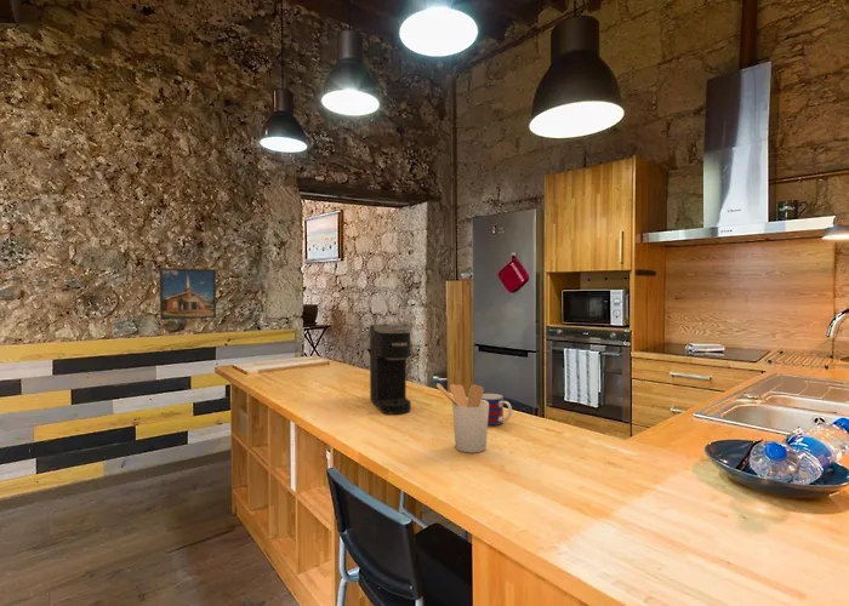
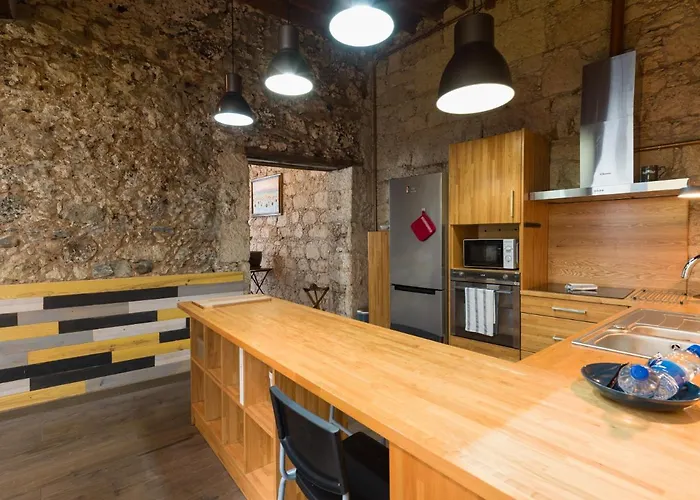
- coffee maker (389, 364)
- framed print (188, 293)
- mug (495, 410)
- utensil holder (461, 415)
